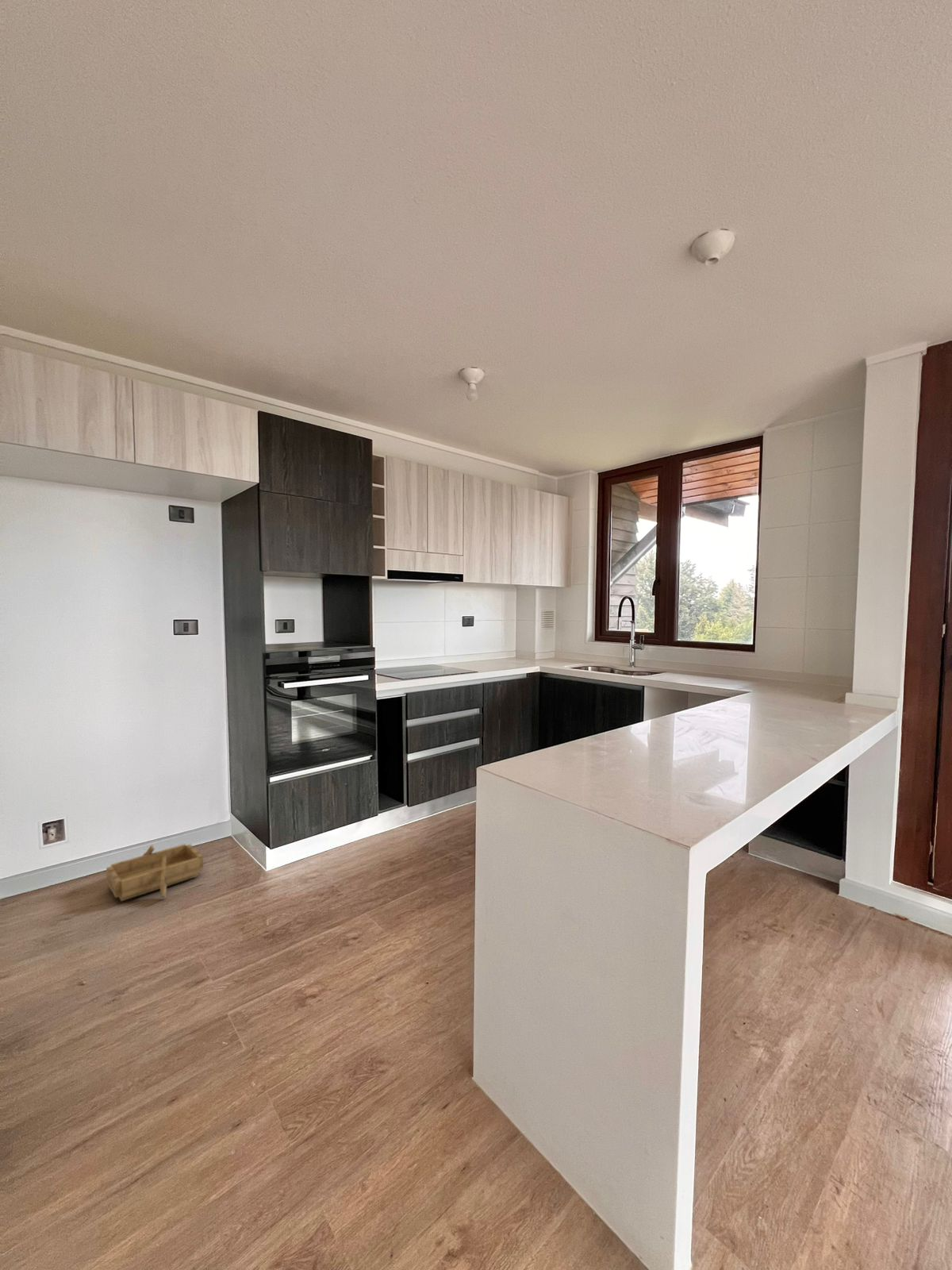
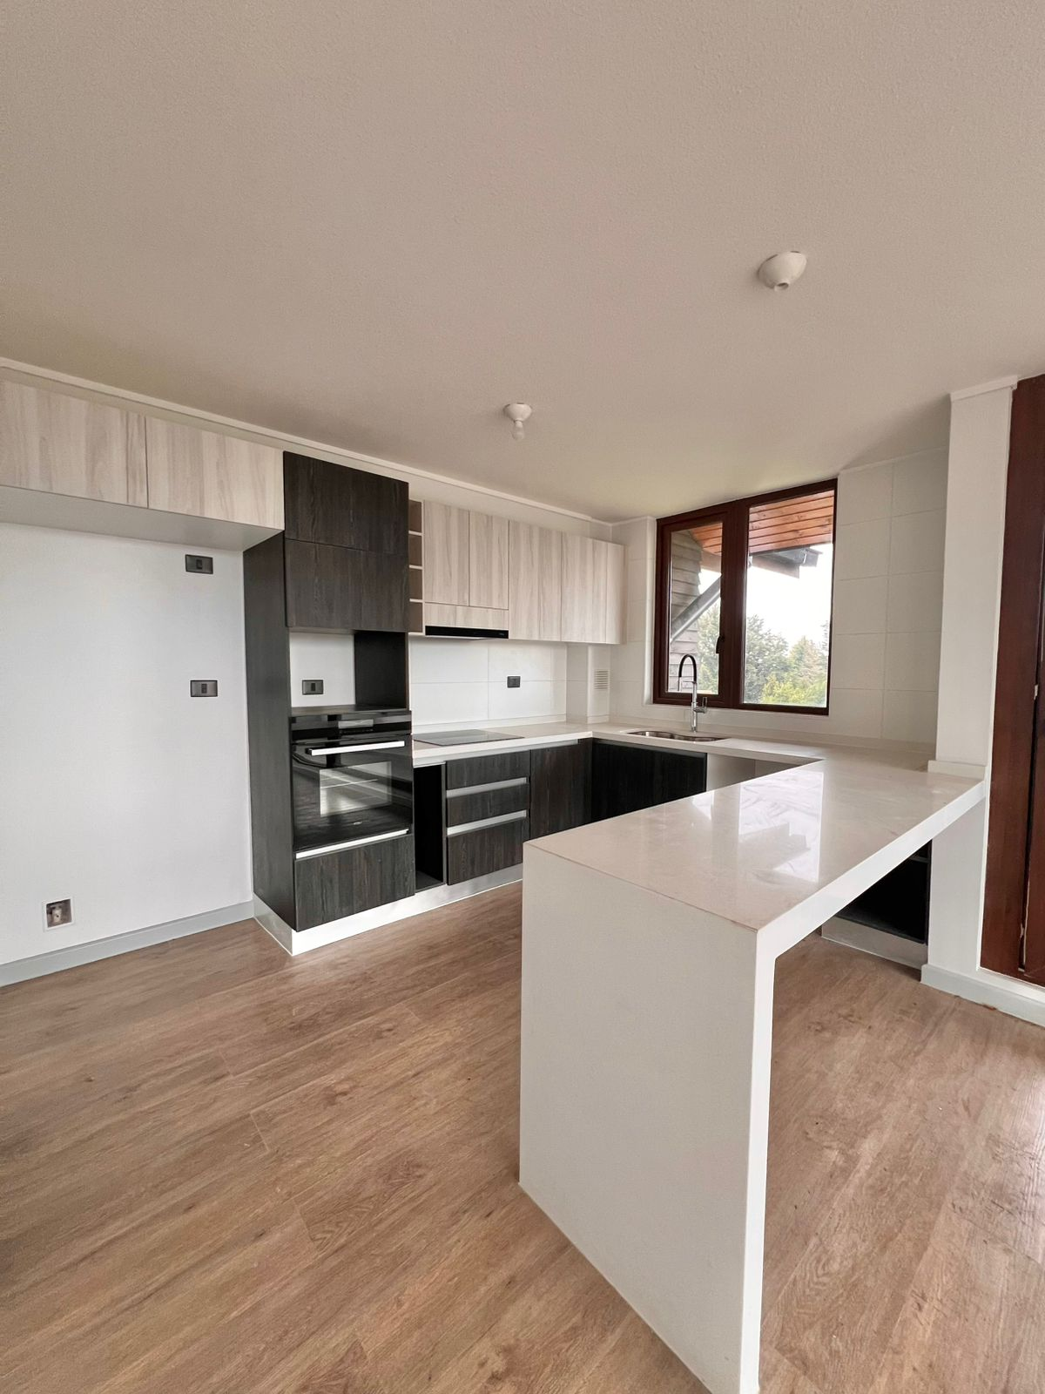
- wooden boat (155, 865)
